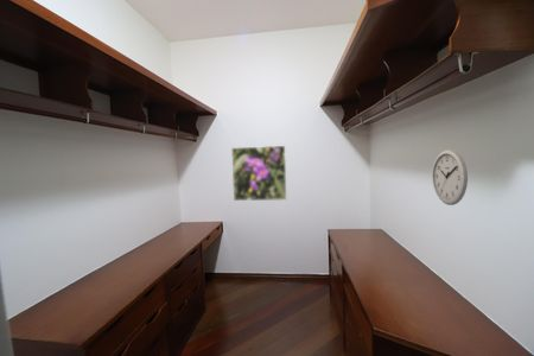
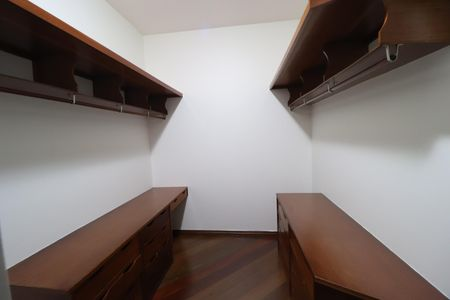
- wall clock (446, 177)
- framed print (259, 173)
